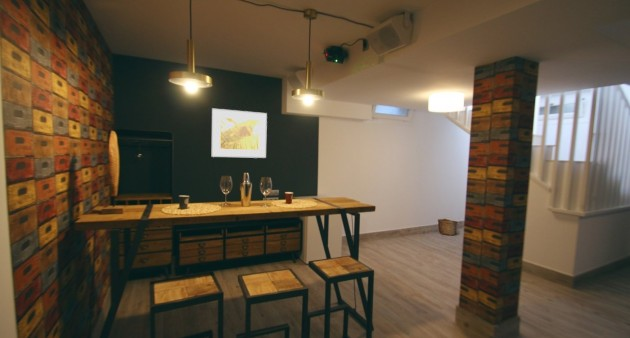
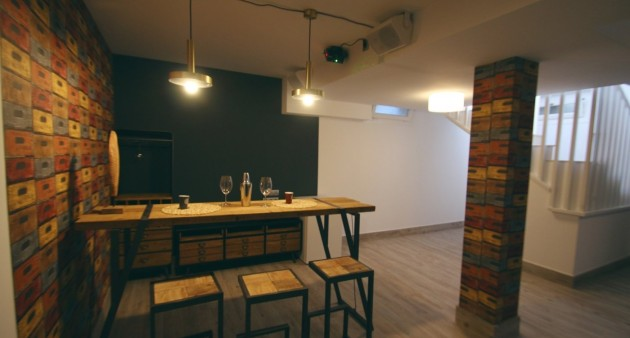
- basket (447, 226)
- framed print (240, 134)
